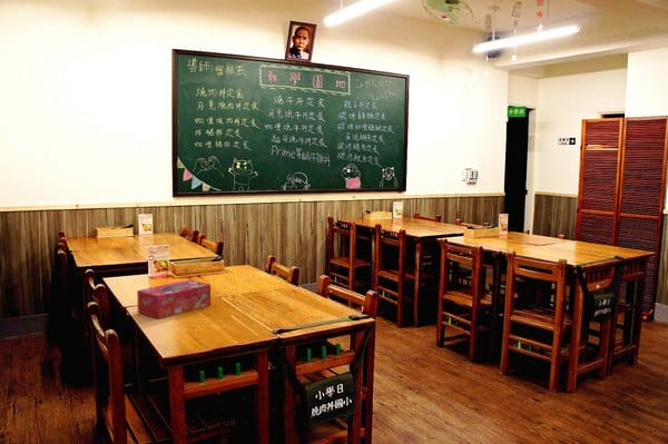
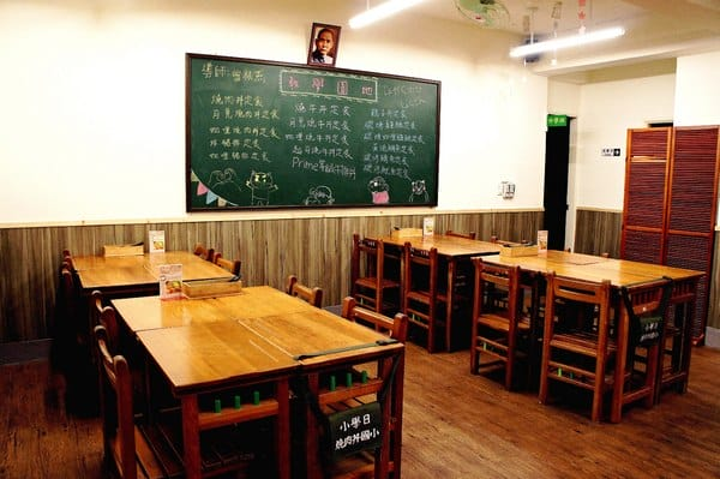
- tissue box (175, 297)
